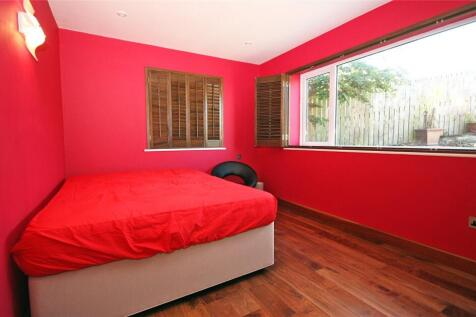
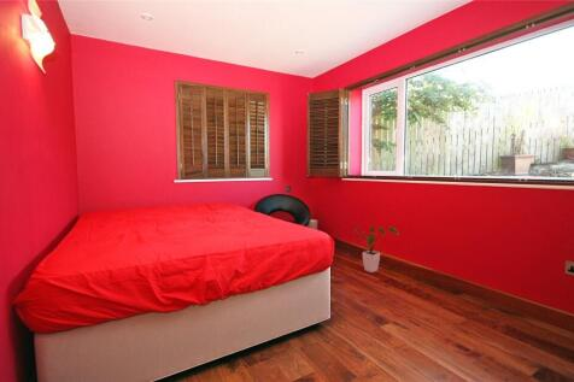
+ house plant (373, 248)
